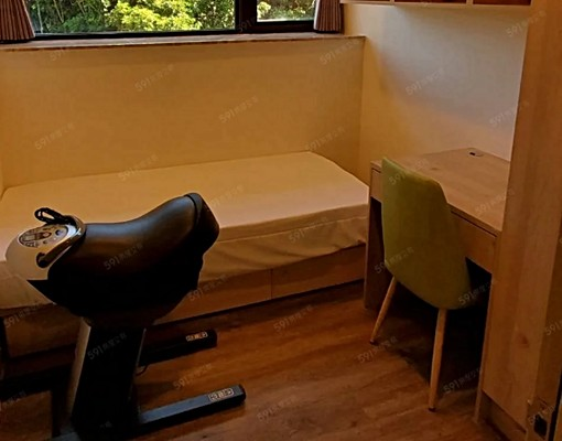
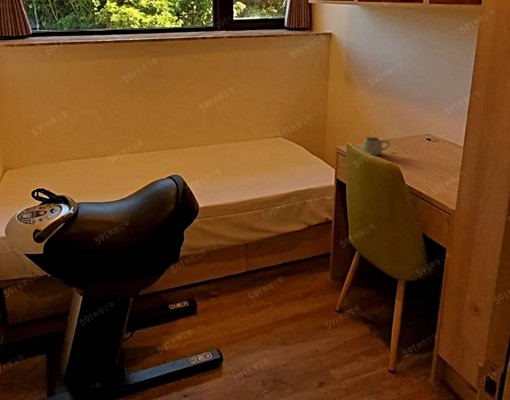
+ mug (376, 146)
